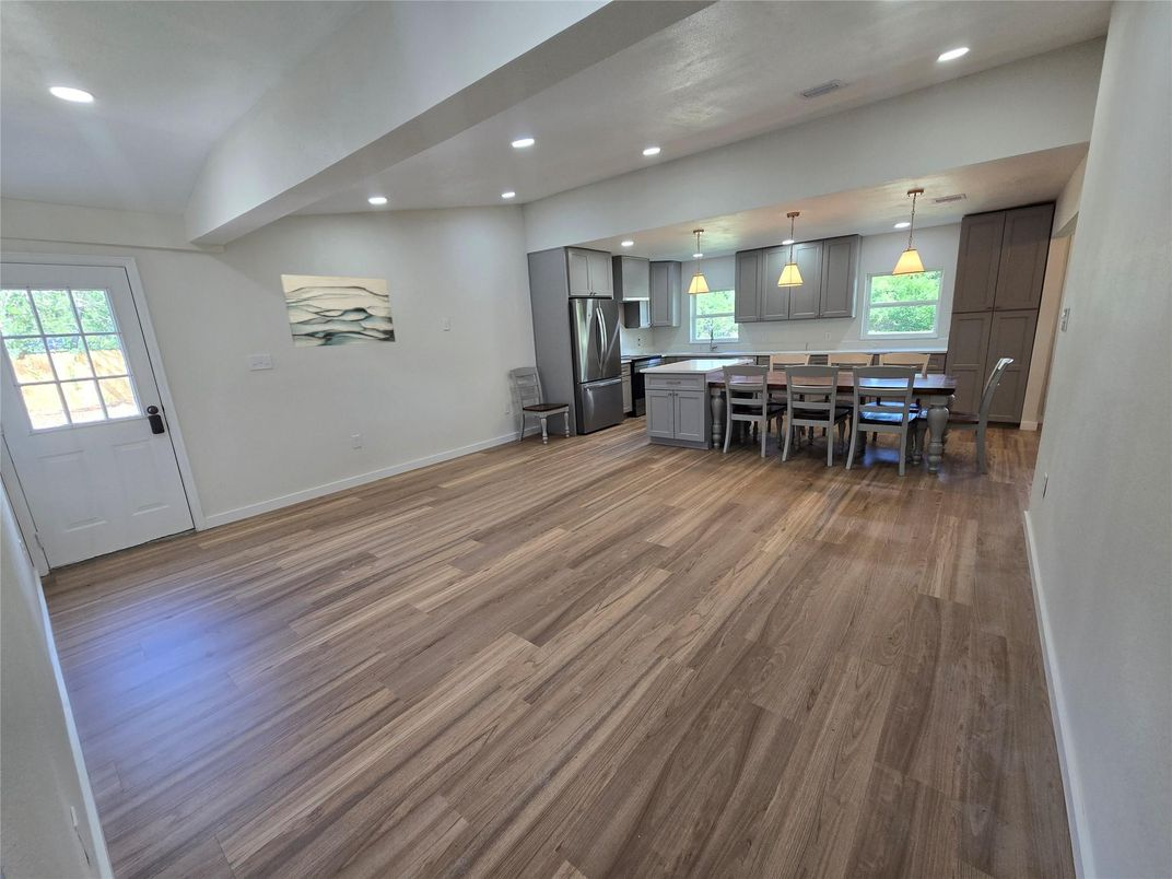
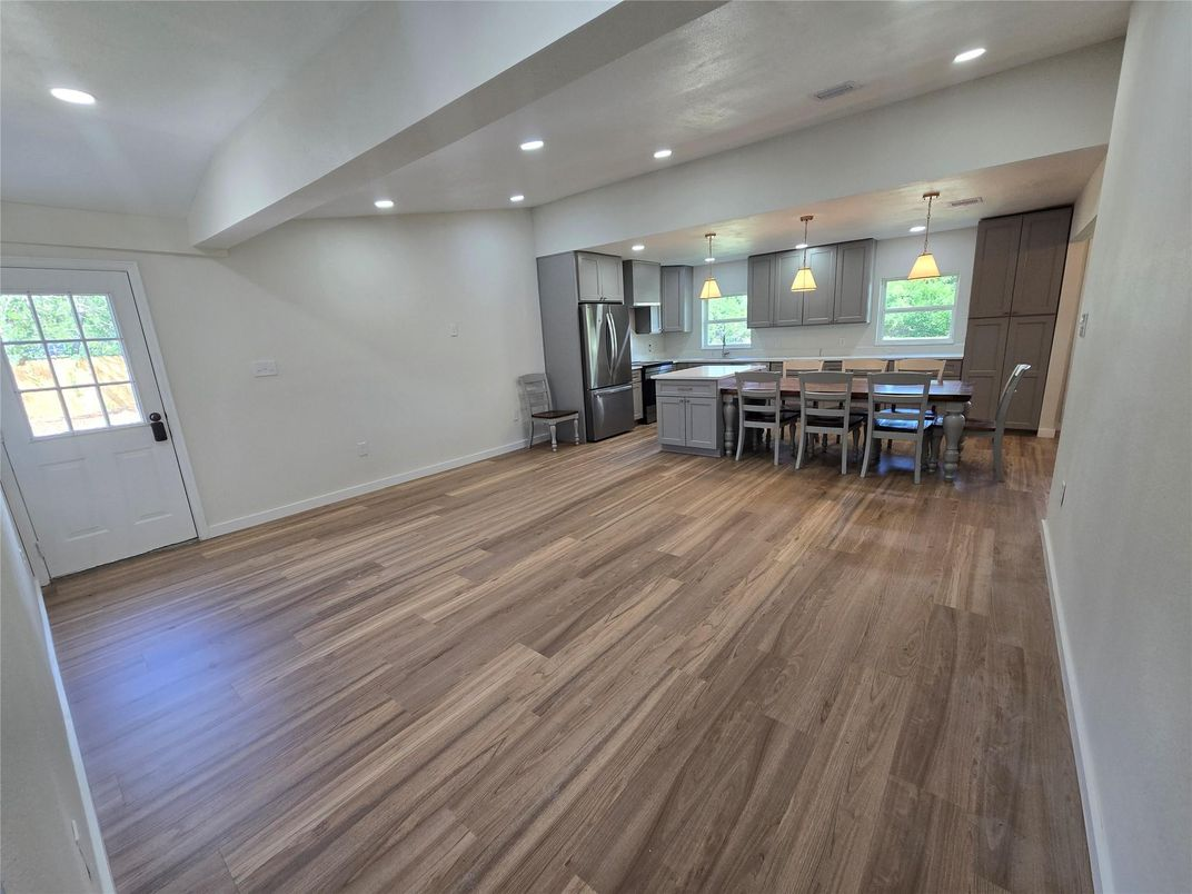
- wall art (342, 310)
